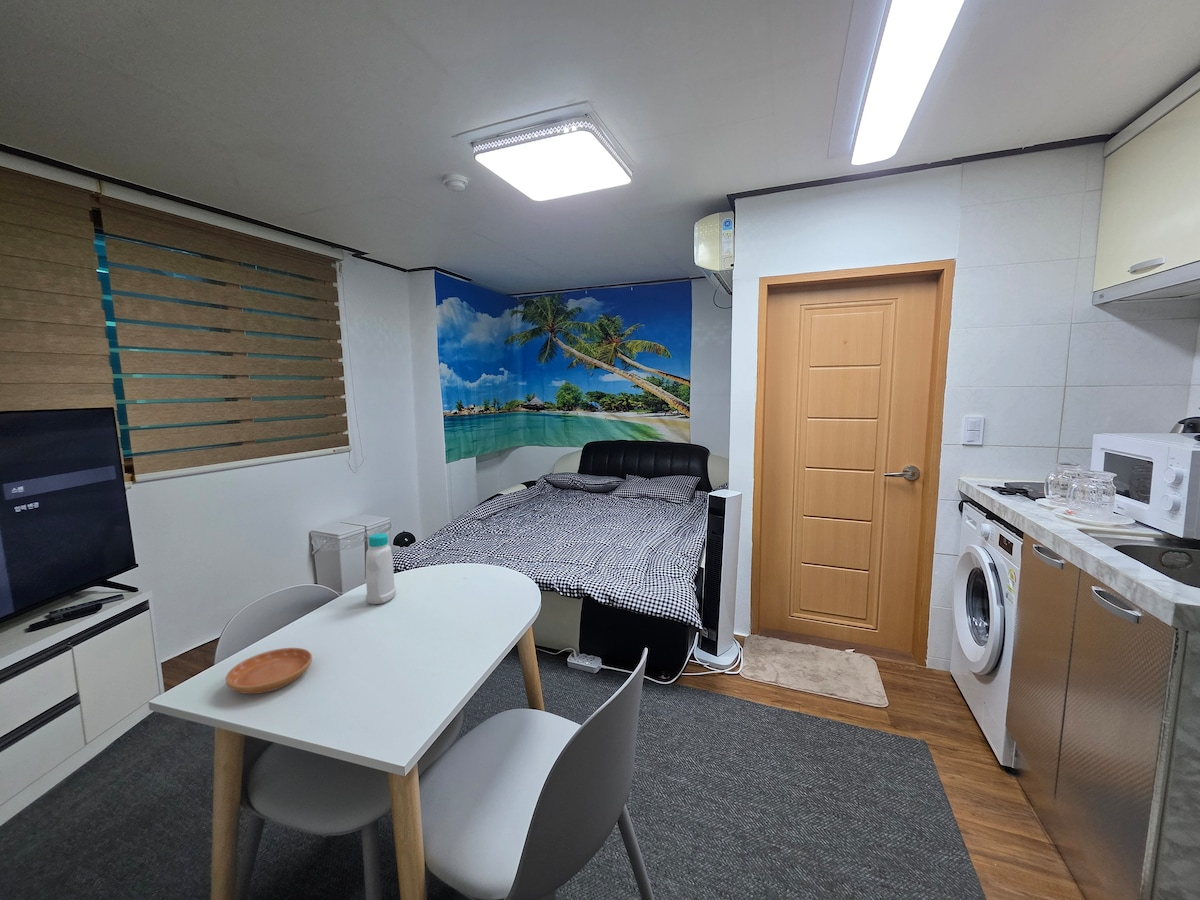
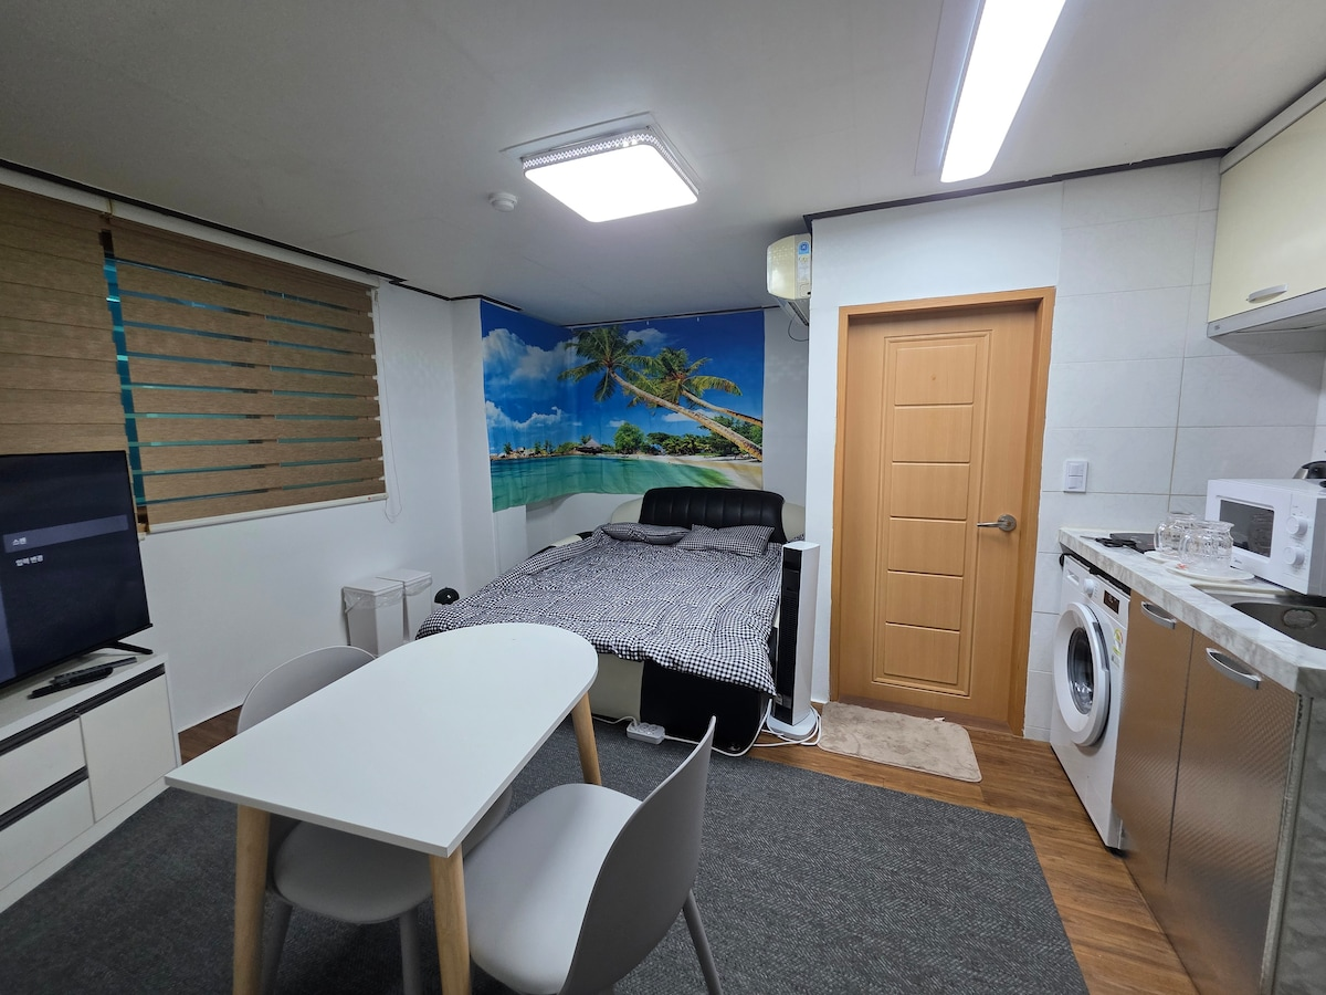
- bottle (379, 567)
- saucer (270, 671)
